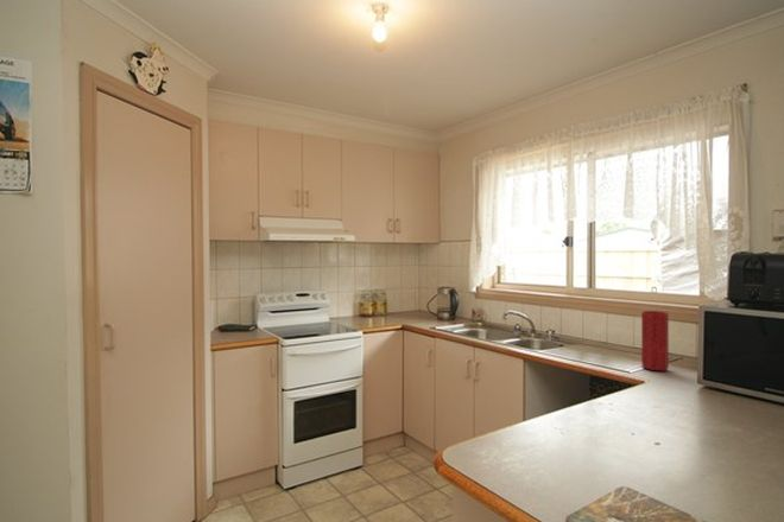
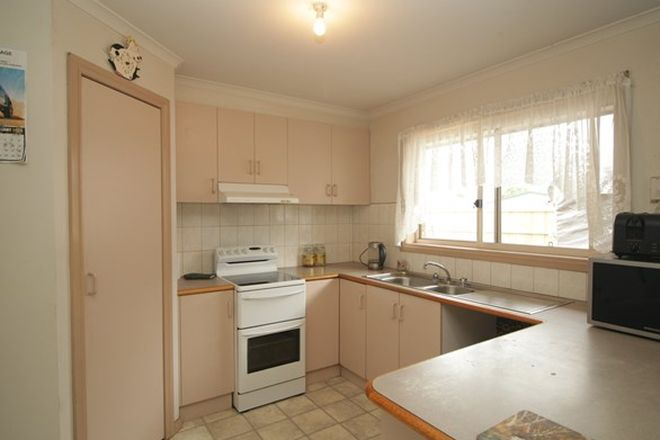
- vase (655, 340)
